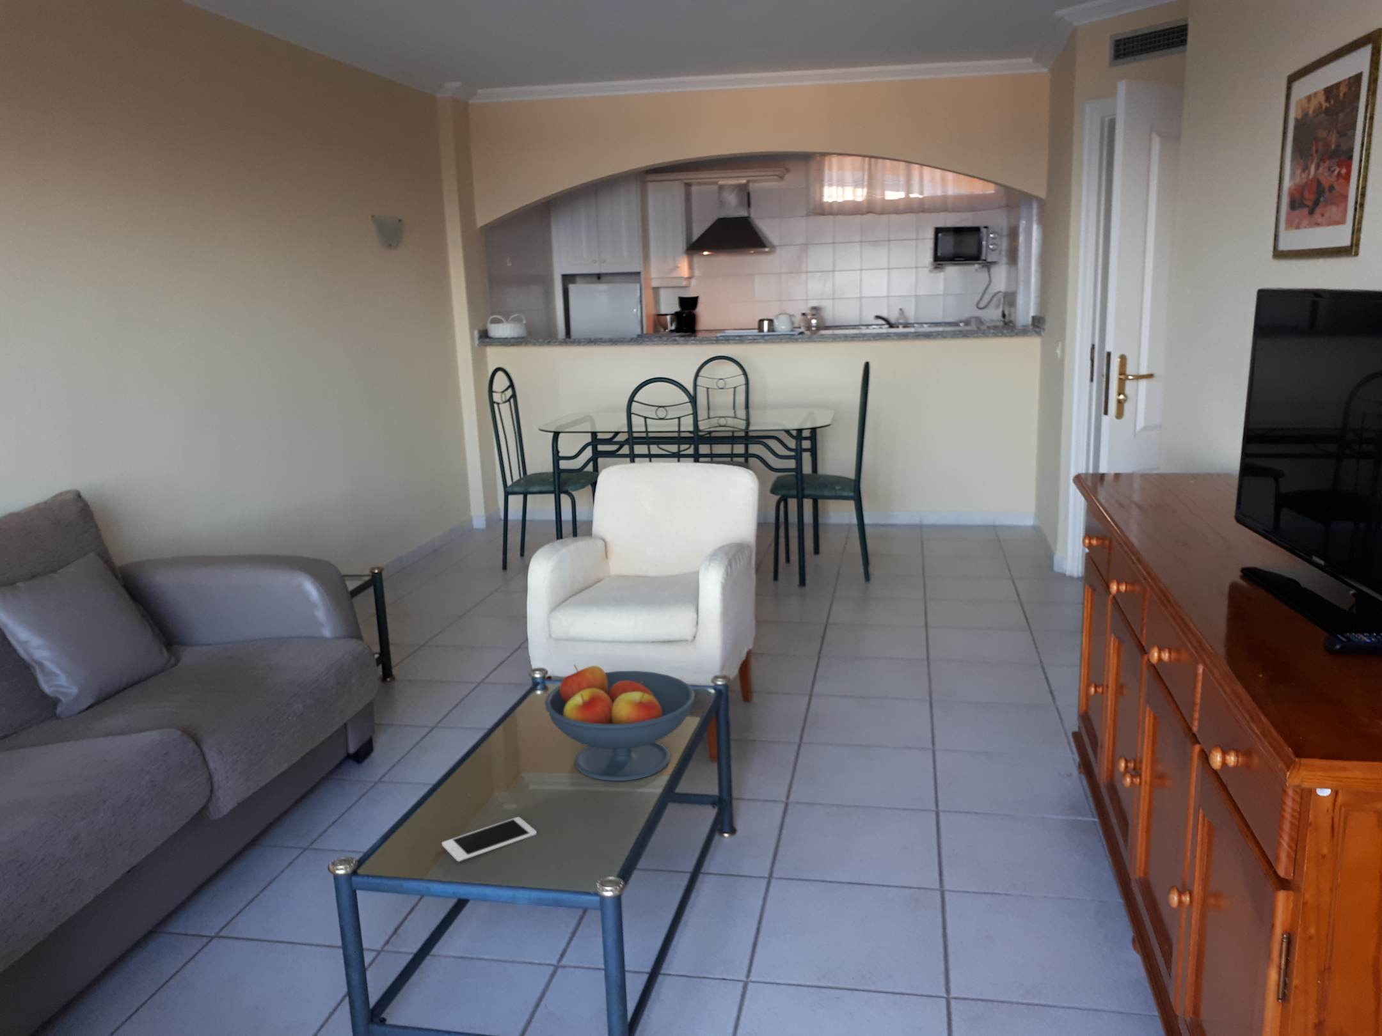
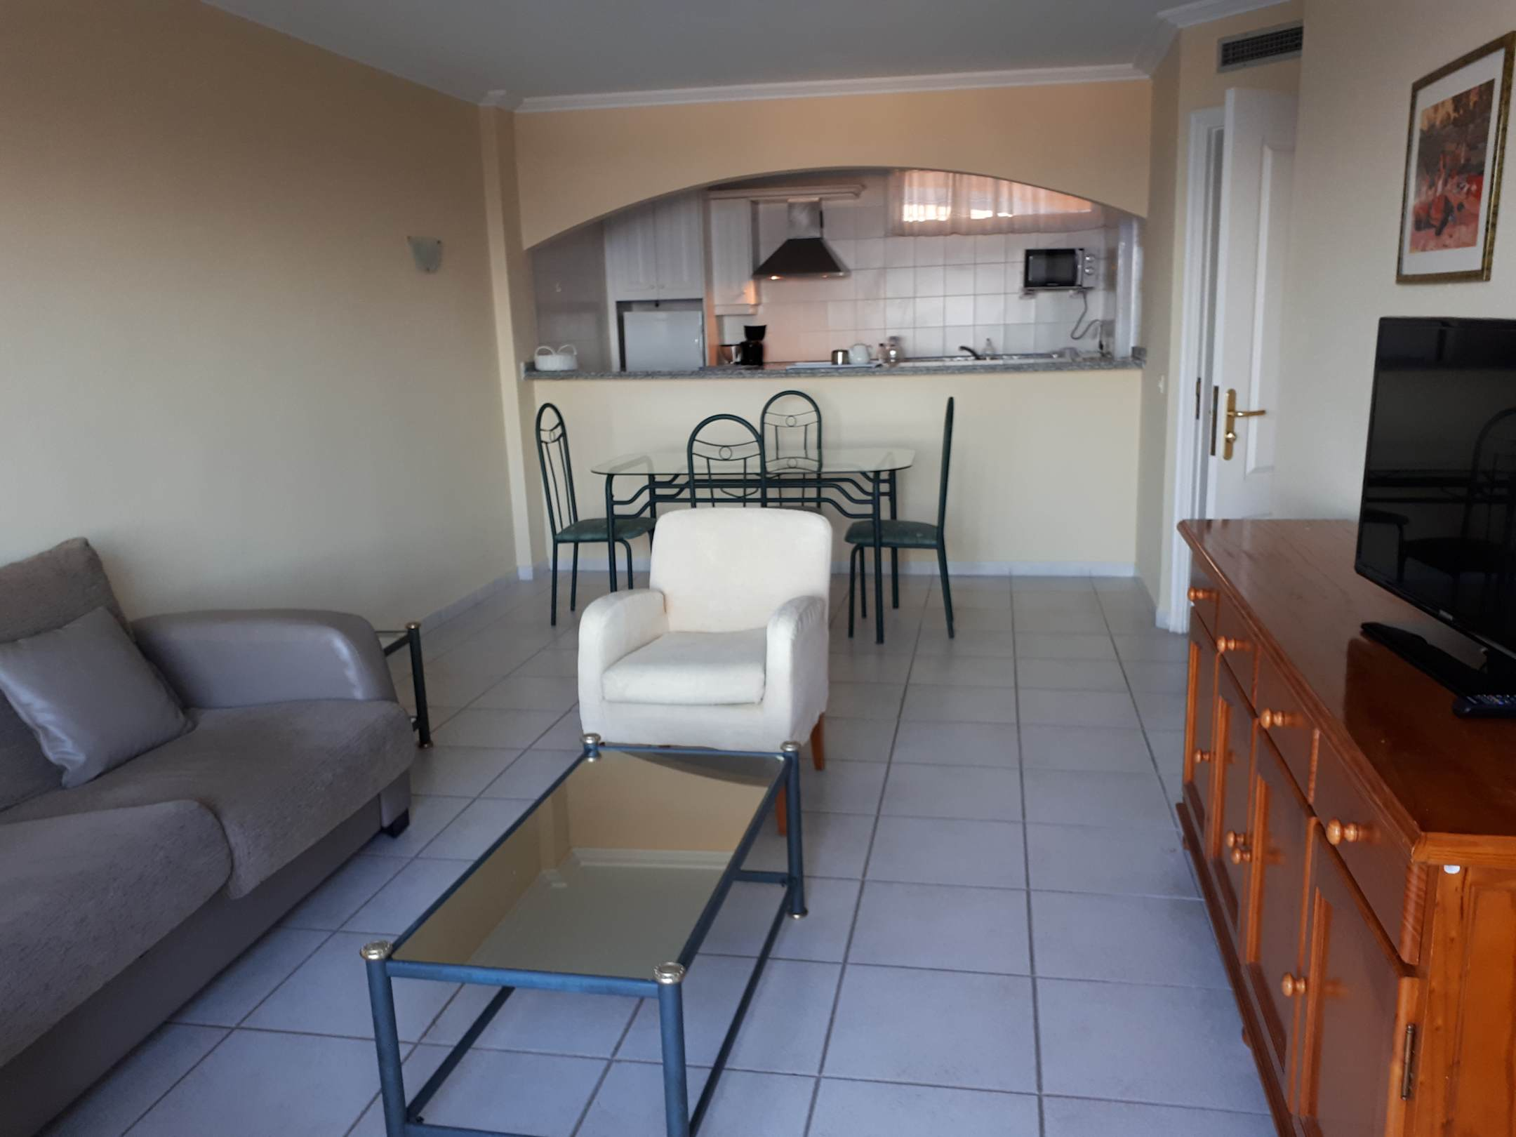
- fruit bowl (620, 717)
- cell phone (490, 838)
